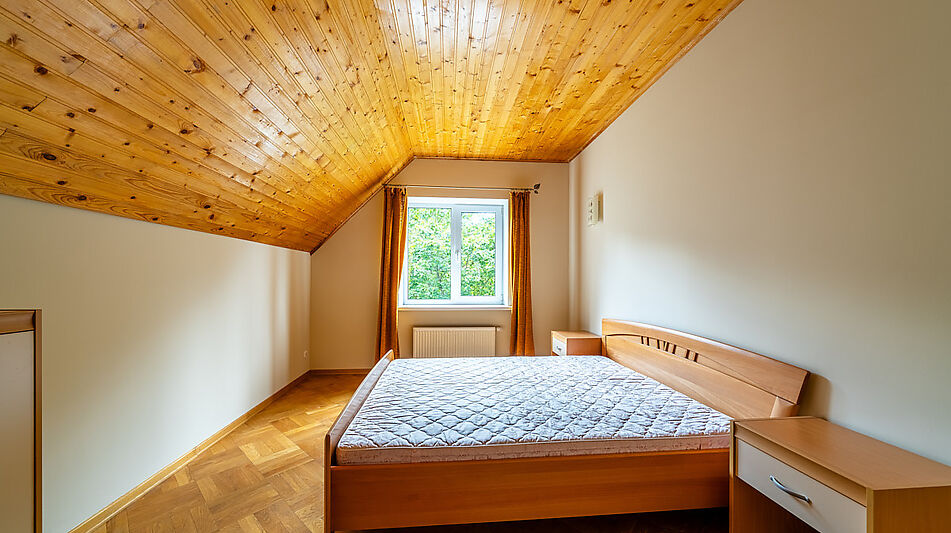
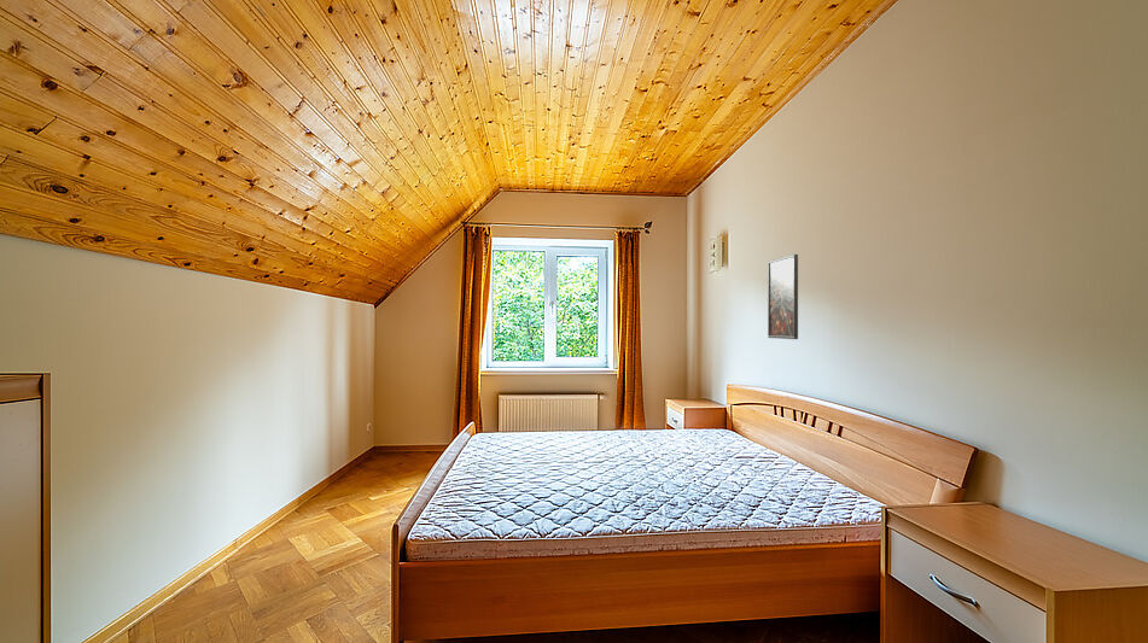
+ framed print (781, 298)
